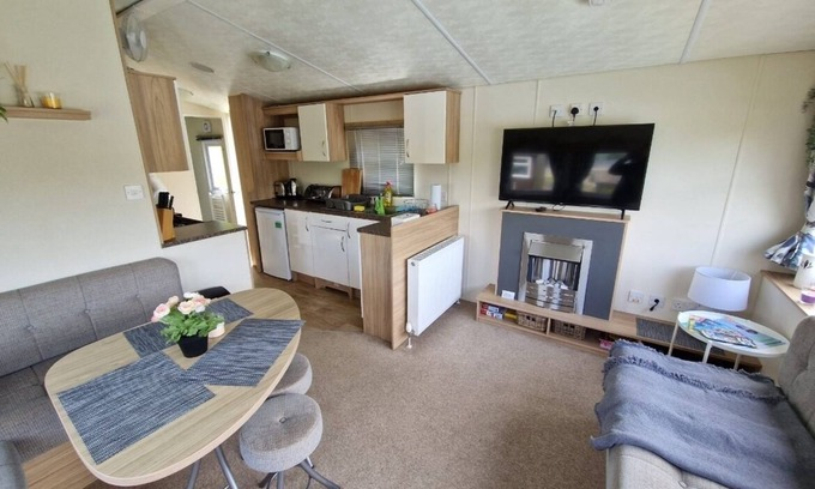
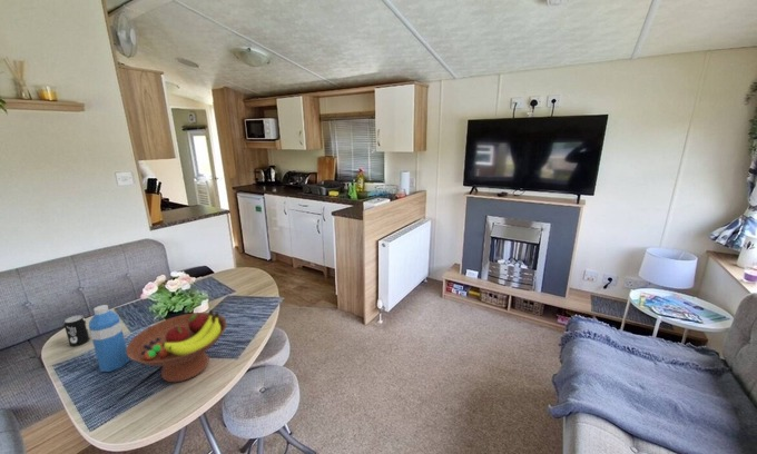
+ water bottle (108, 336)
+ beverage can (77, 330)
+ fruit bowl (181, 344)
